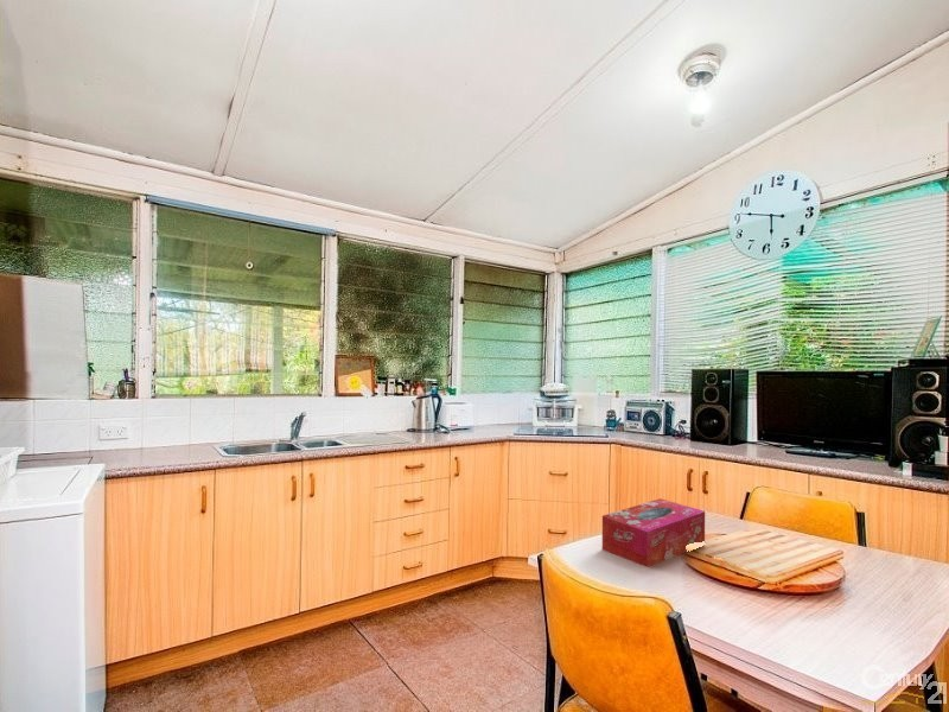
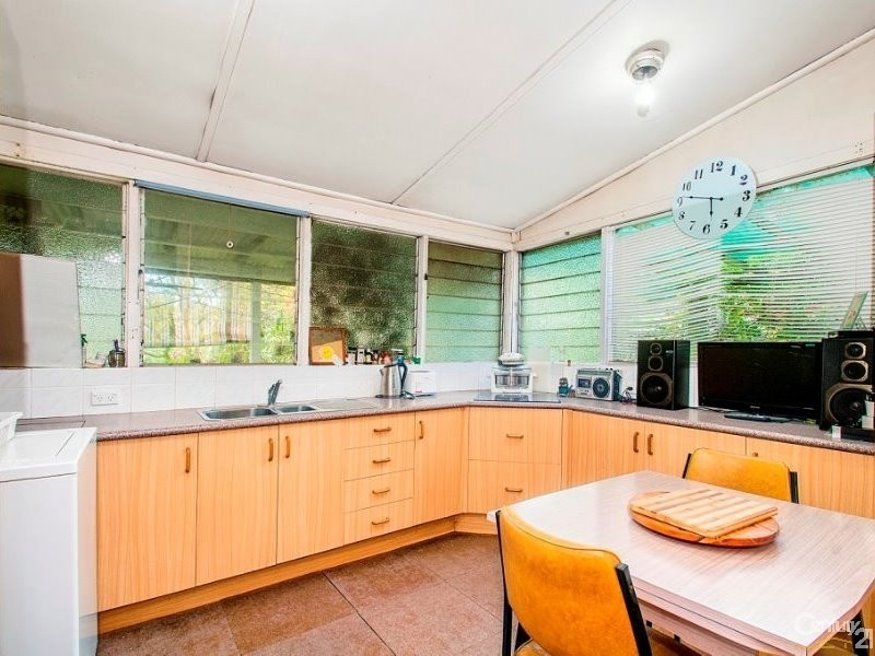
- tissue box (654, 529)
